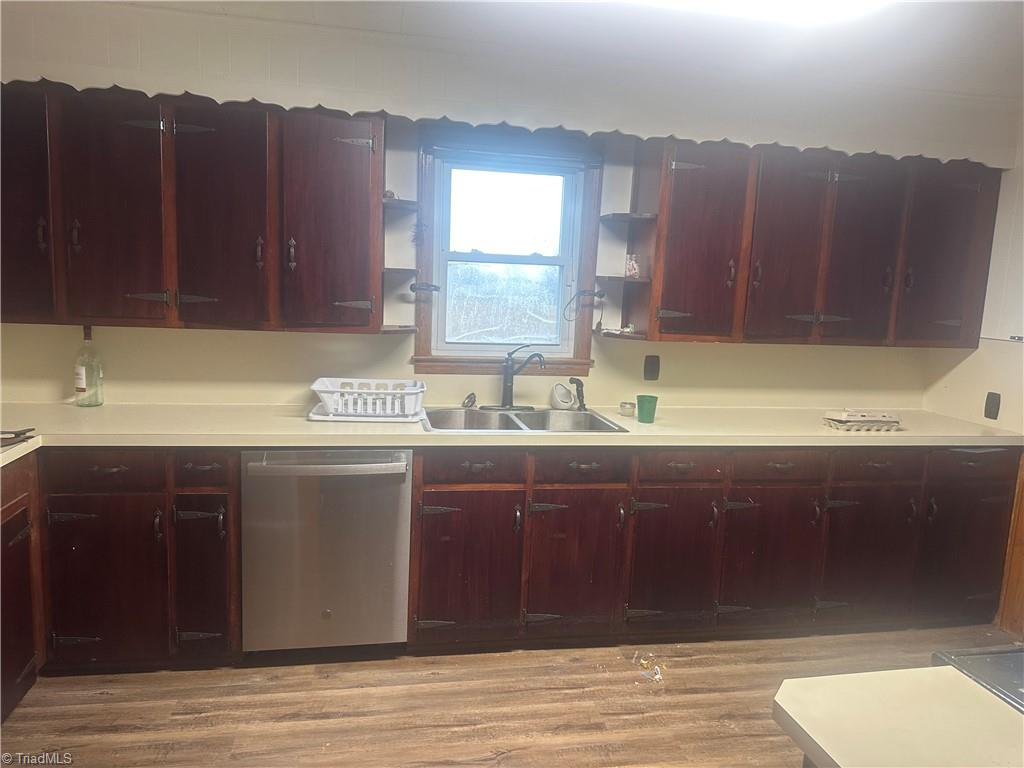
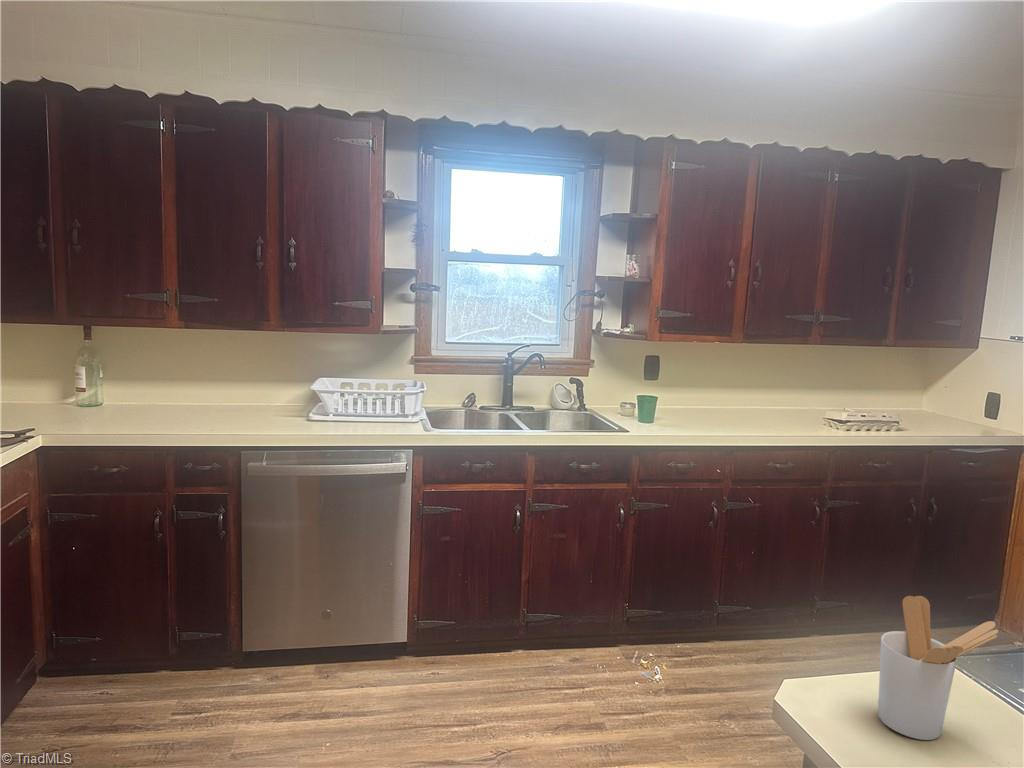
+ utensil holder (935, 670)
